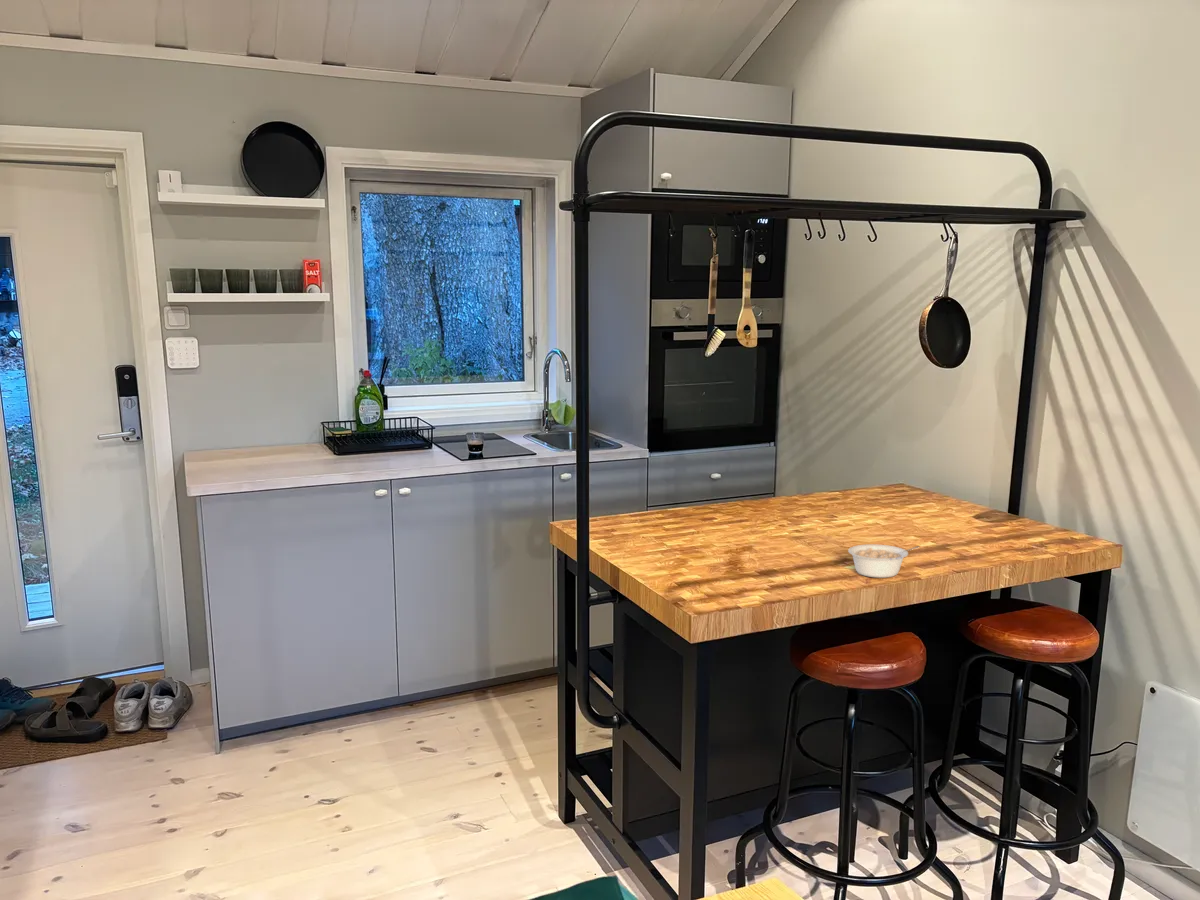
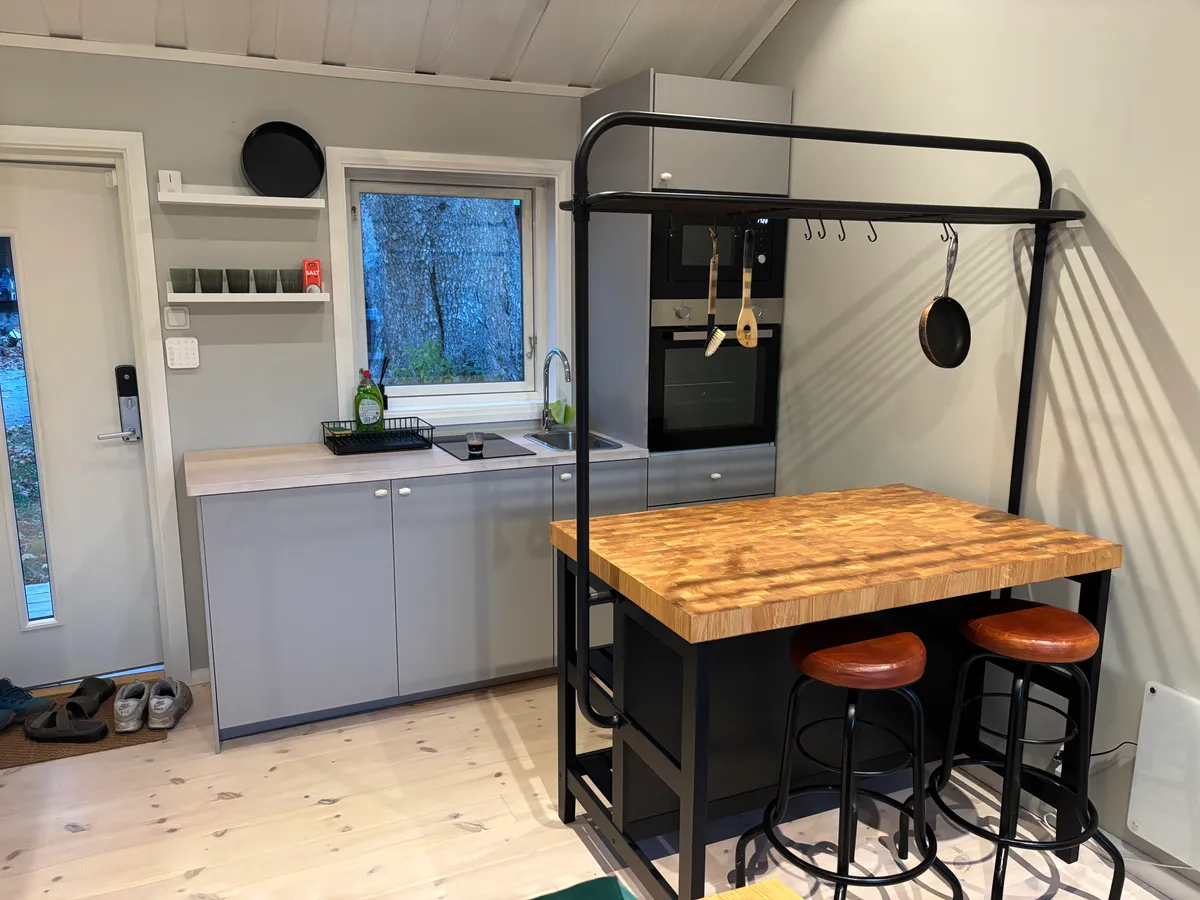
- legume (879, 559)
